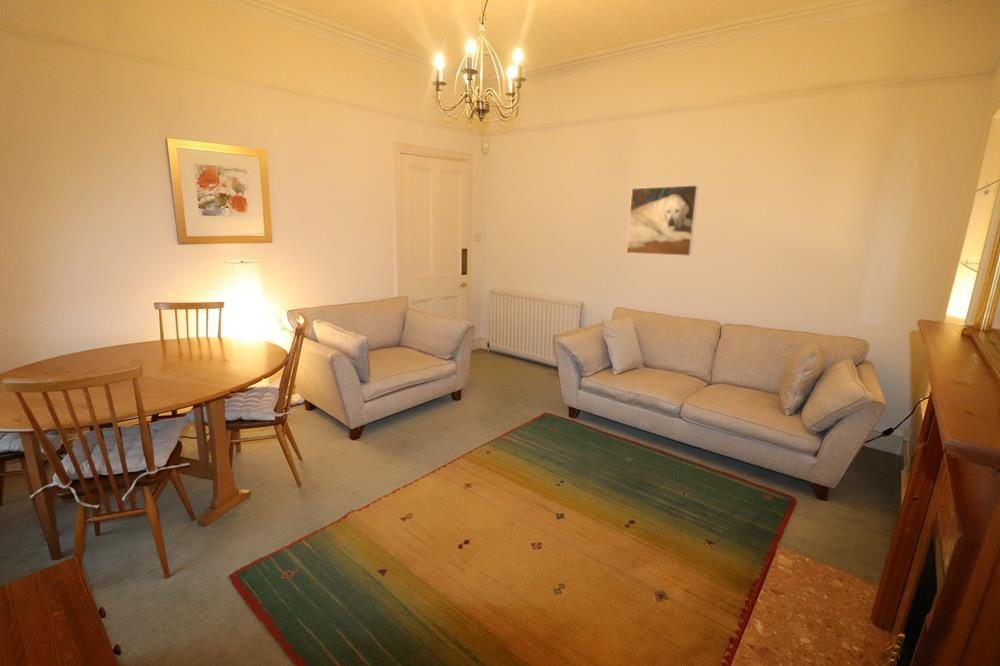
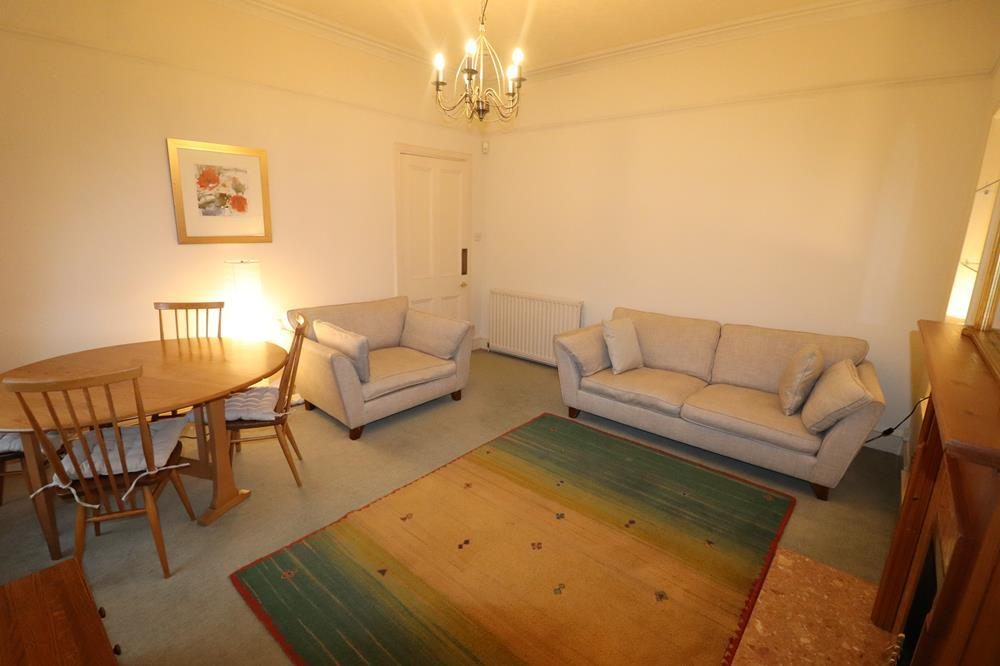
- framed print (660, 221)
